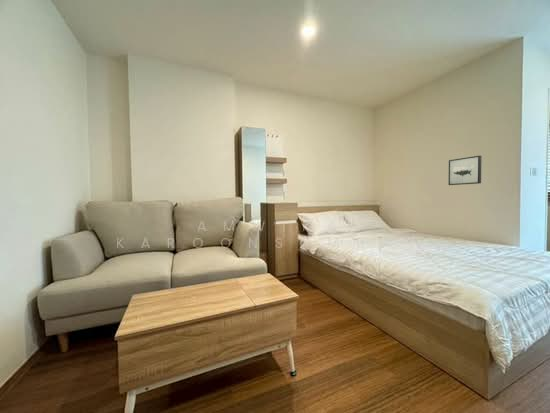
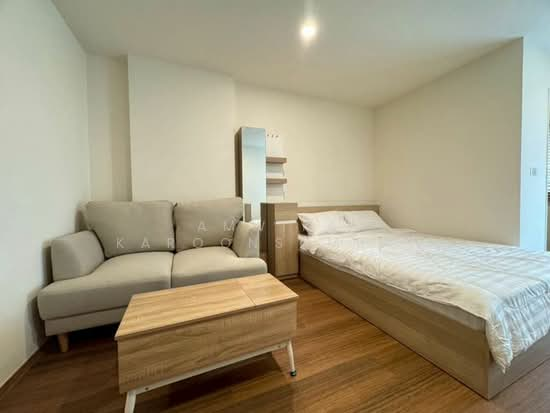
- wall art (464, 171)
